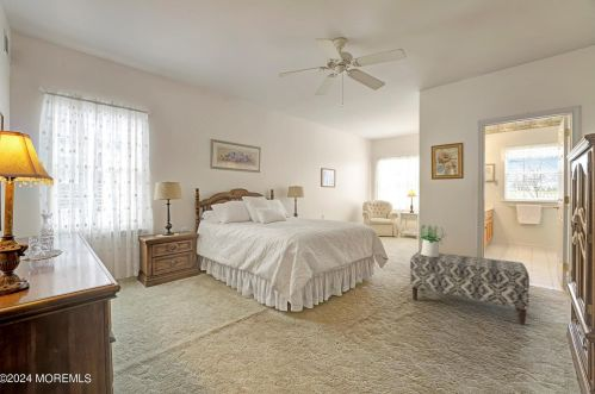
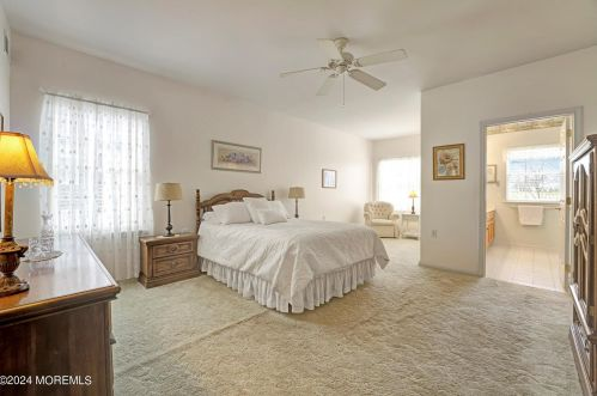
- bench (464, 281)
- potted plant (428, 239)
